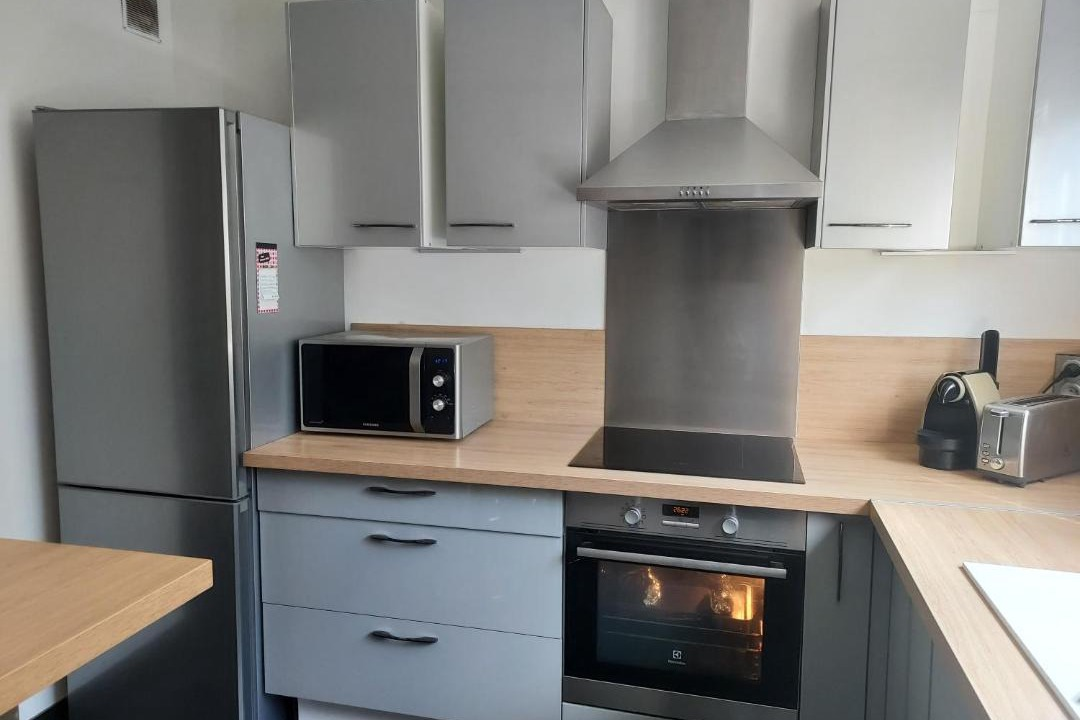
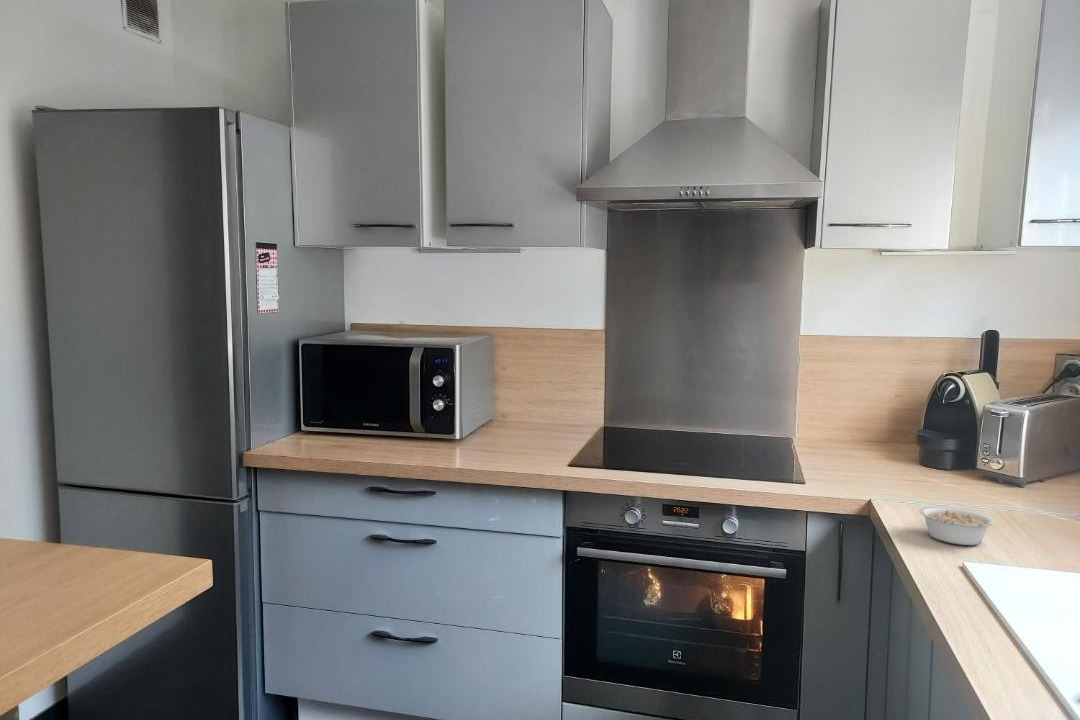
+ legume (958, 525)
